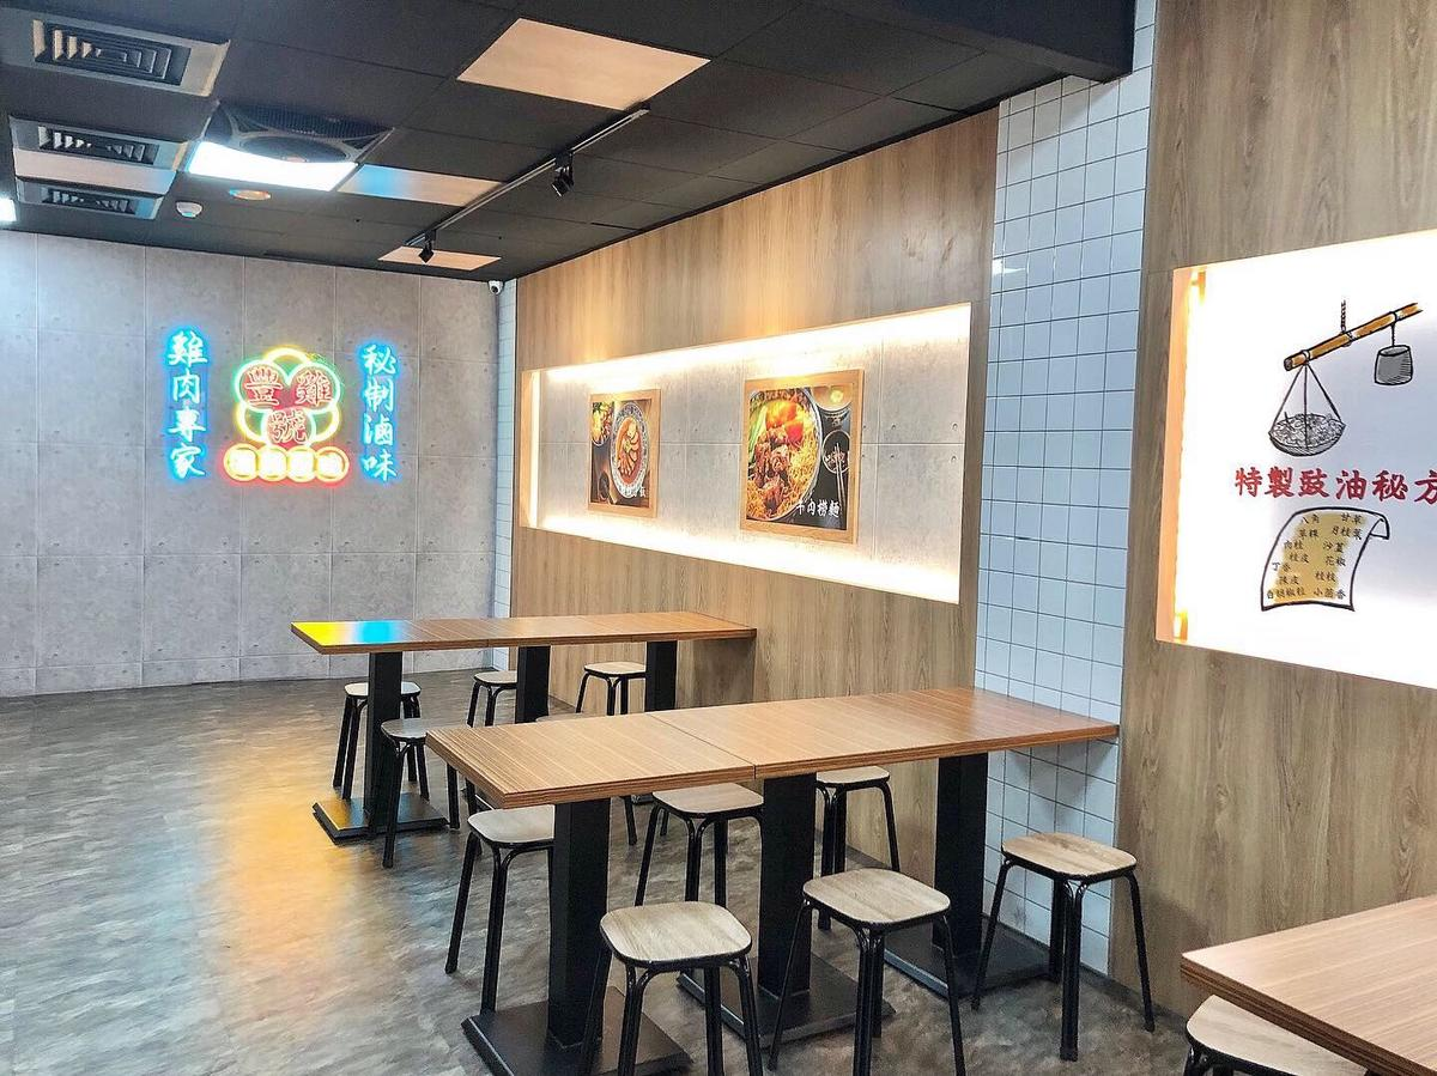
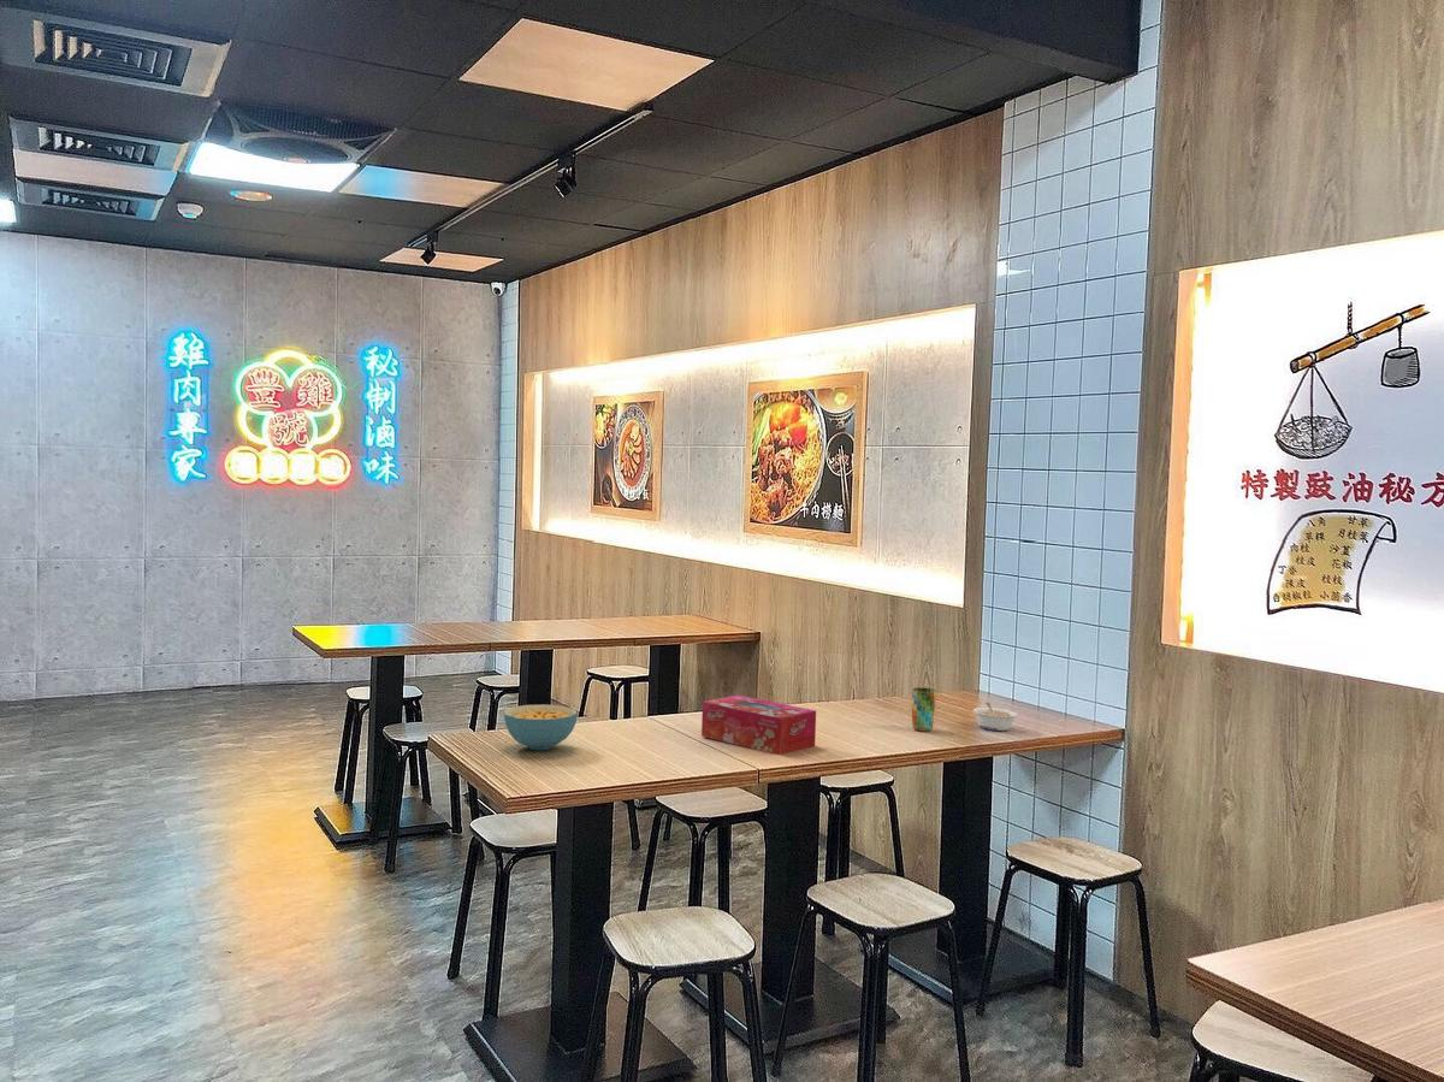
+ tissue box (757, 723)
+ legume (993, 717)
+ cup (923, 709)
+ cereal bowl (539, 729)
